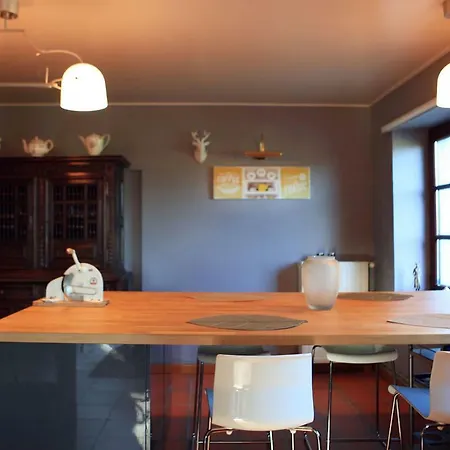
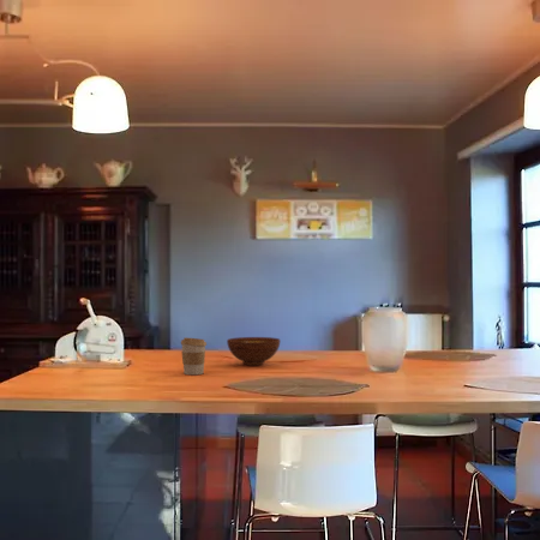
+ bowl (253, 352)
+ coffee cup (193, 355)
